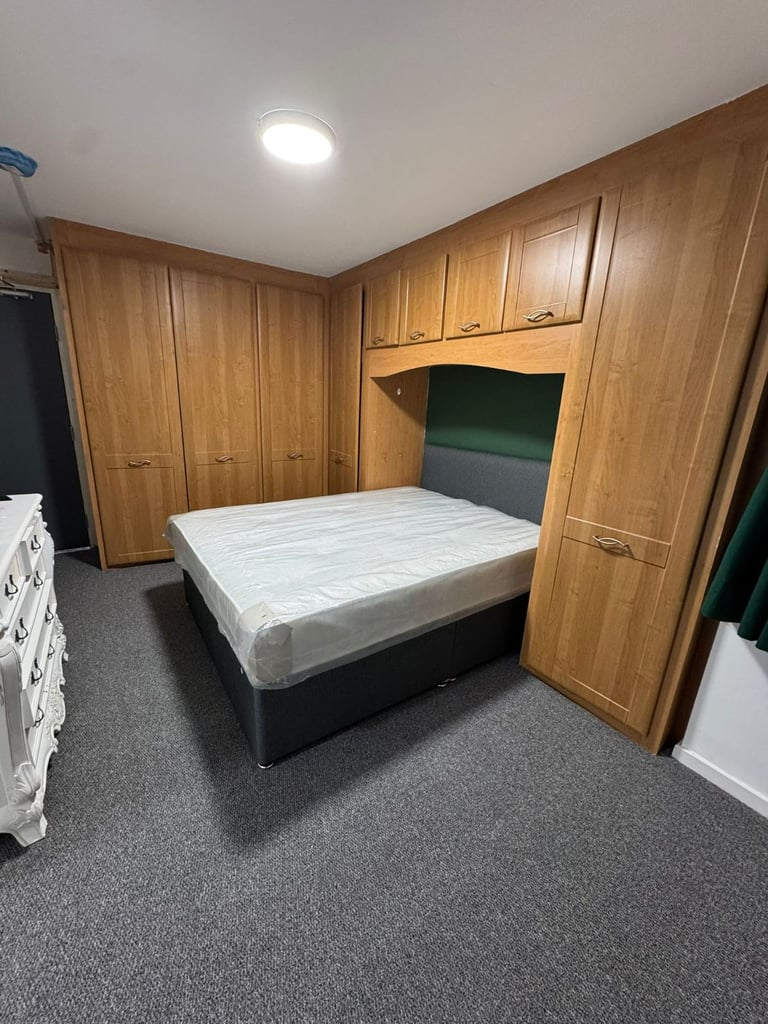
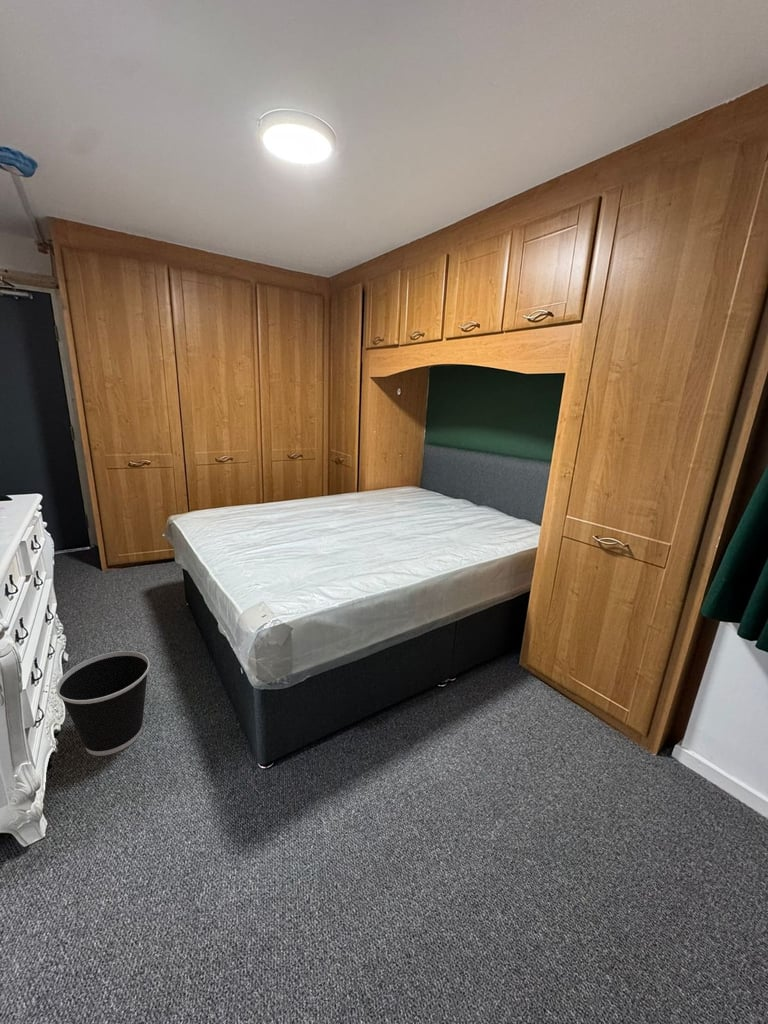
+ wastebasket (110, 705)
